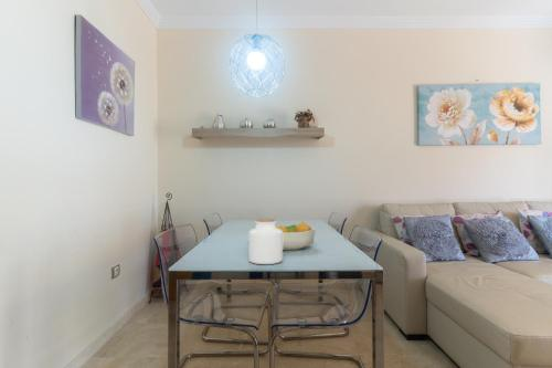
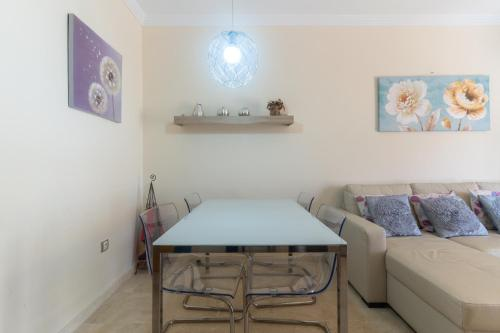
- fruit bowl (283, 233)
- jar (264, 240)
